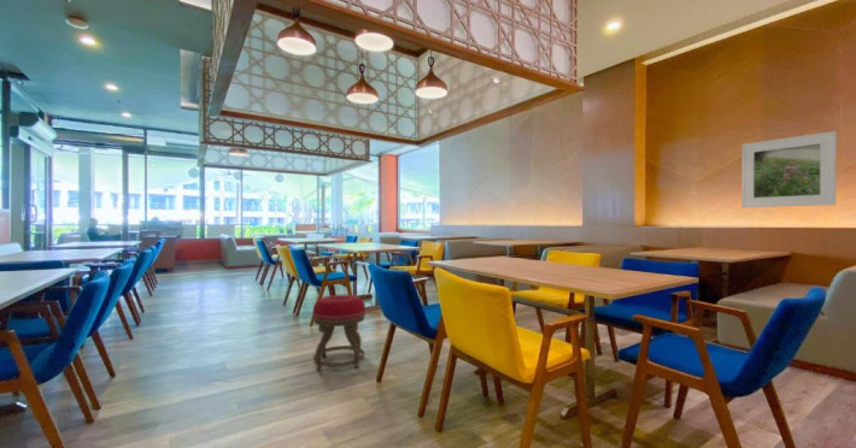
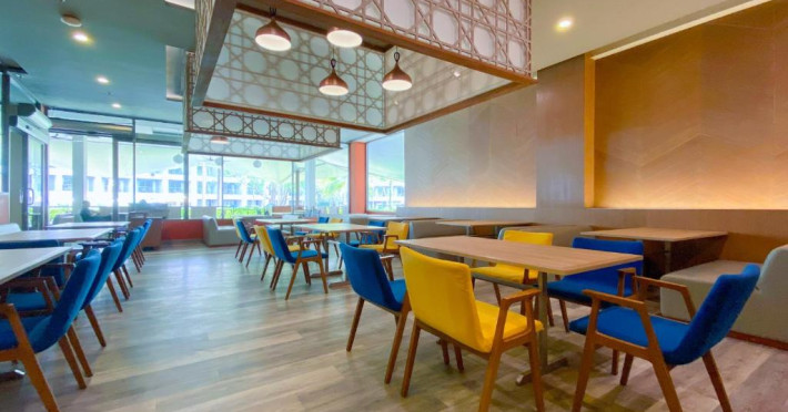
- stool (339, 325)
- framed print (785, 172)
